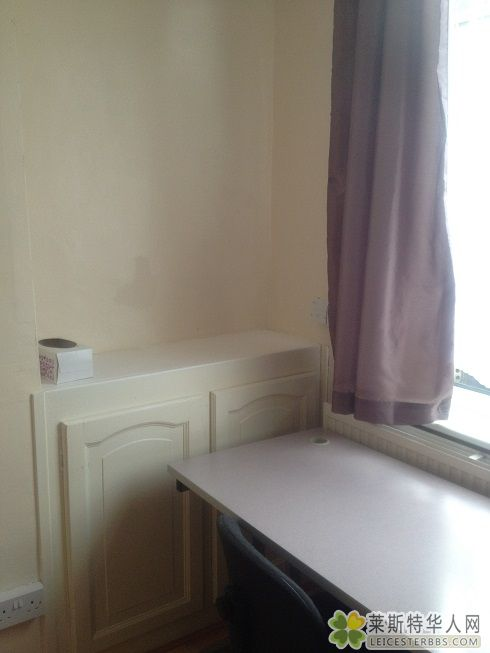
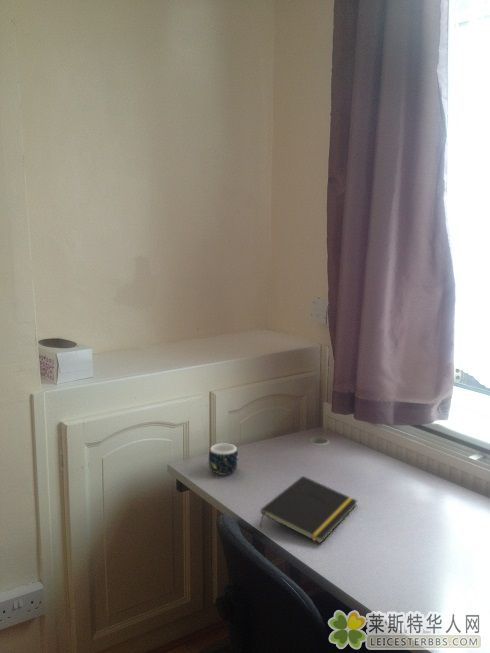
+ notepad (310, 506)
+ mug (222, 457)
